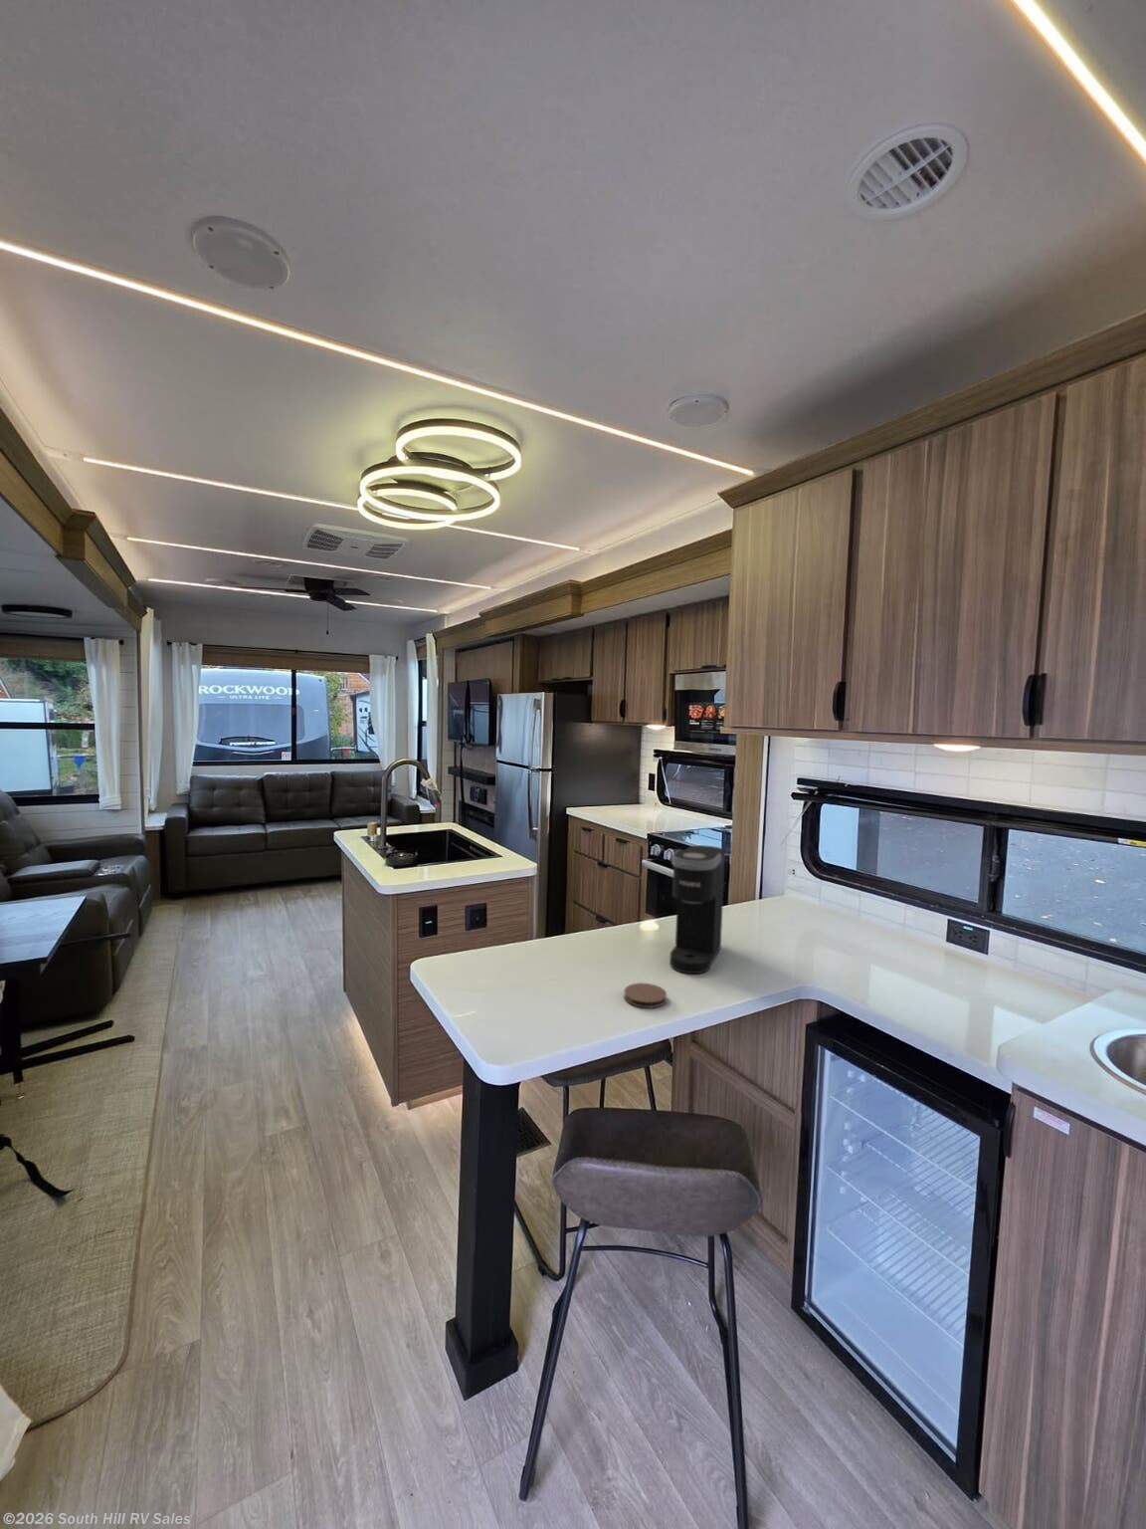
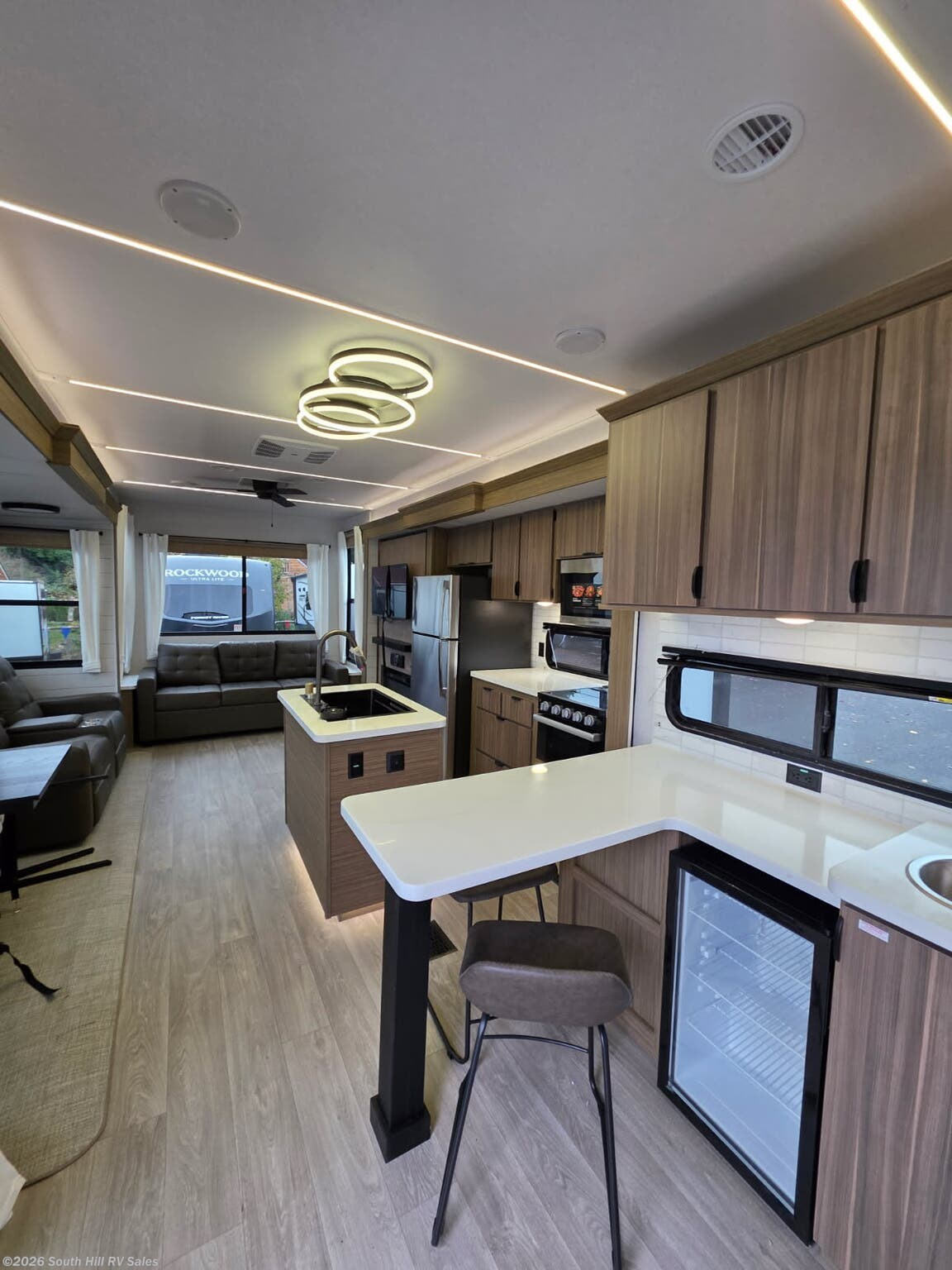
- coffee maker (697, 903)
- coaster (645, 994)
